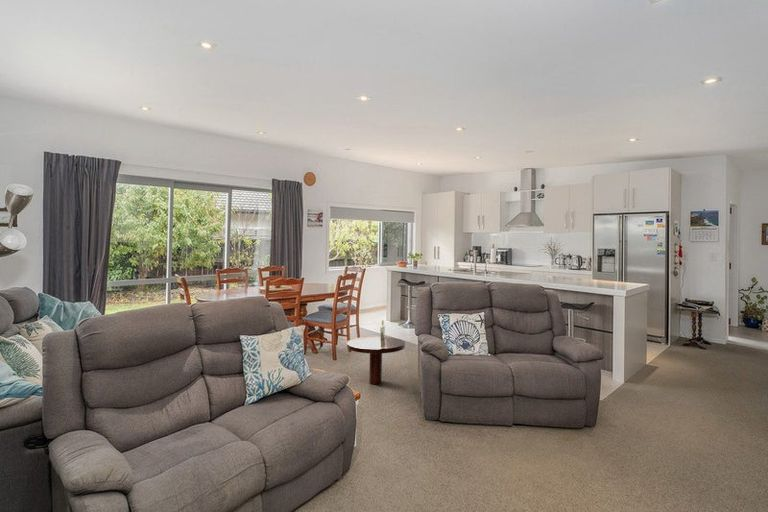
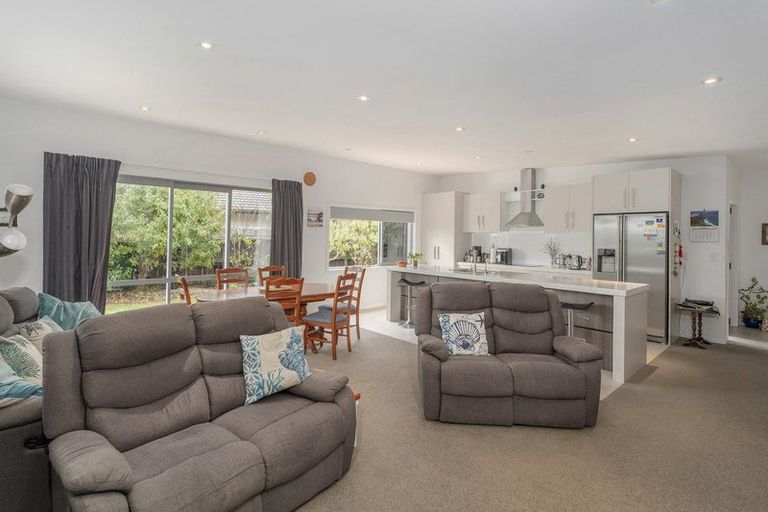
- coffee table (375, 352)
